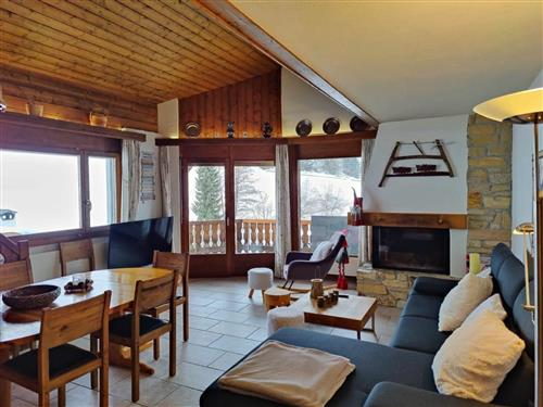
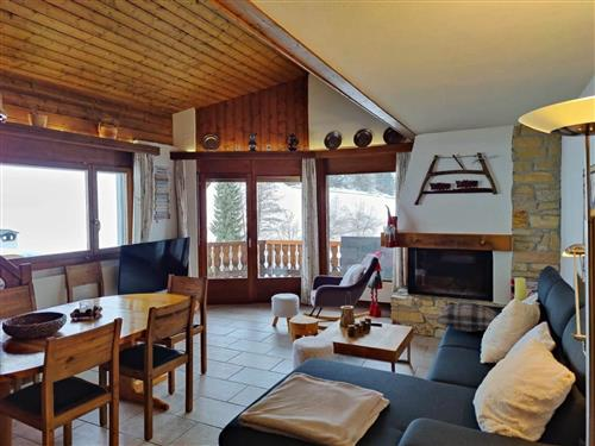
+ cushion (468, 316)
